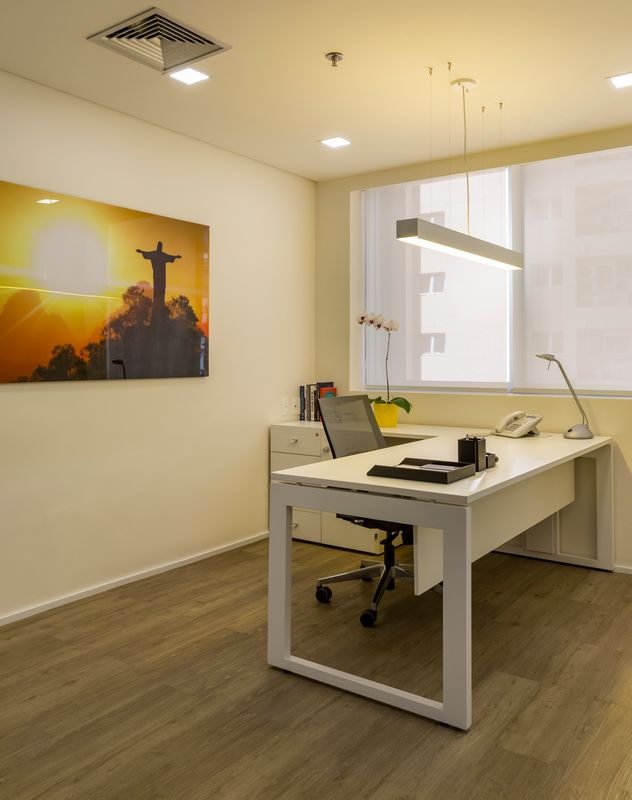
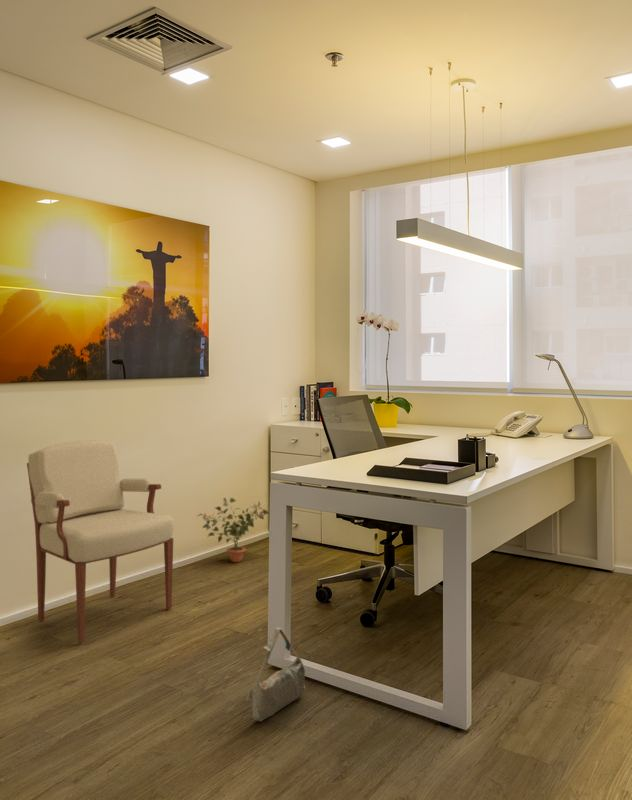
+ bag (280, 670)
+ potted plant (235, 529)
+ armchair (99, 530)
